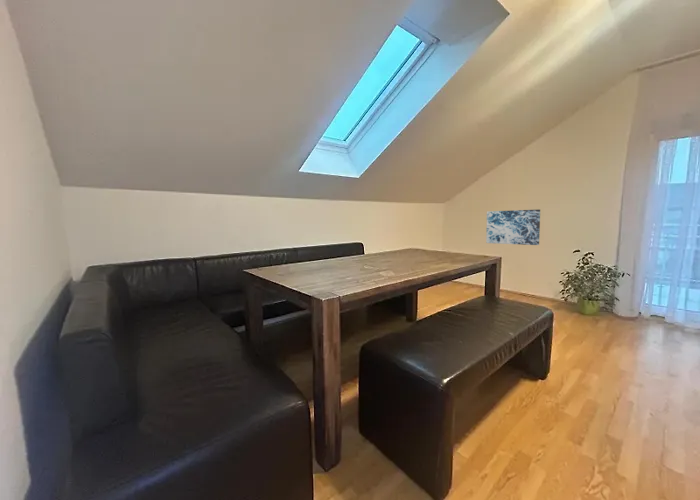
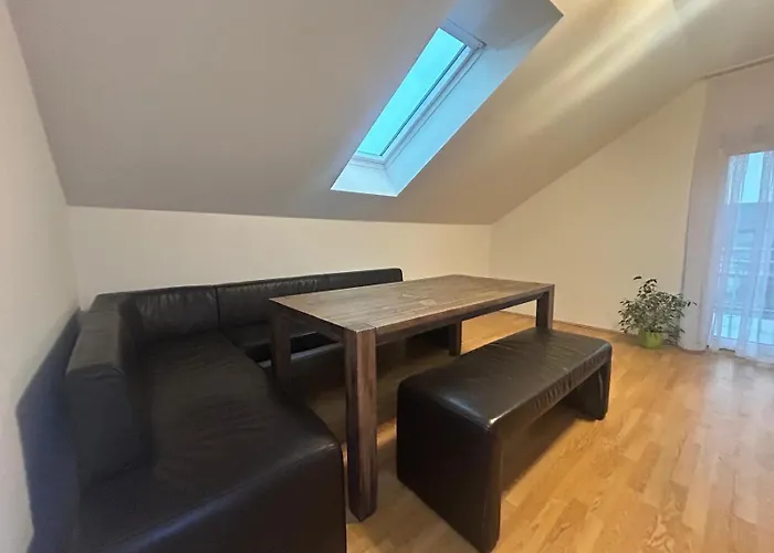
- wall art (511, 227)
